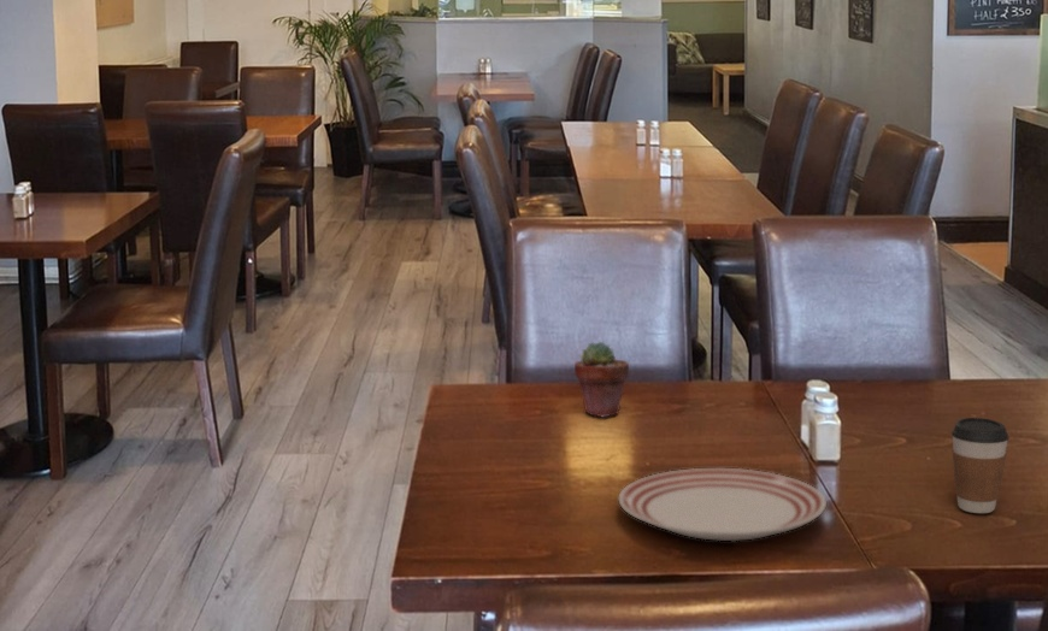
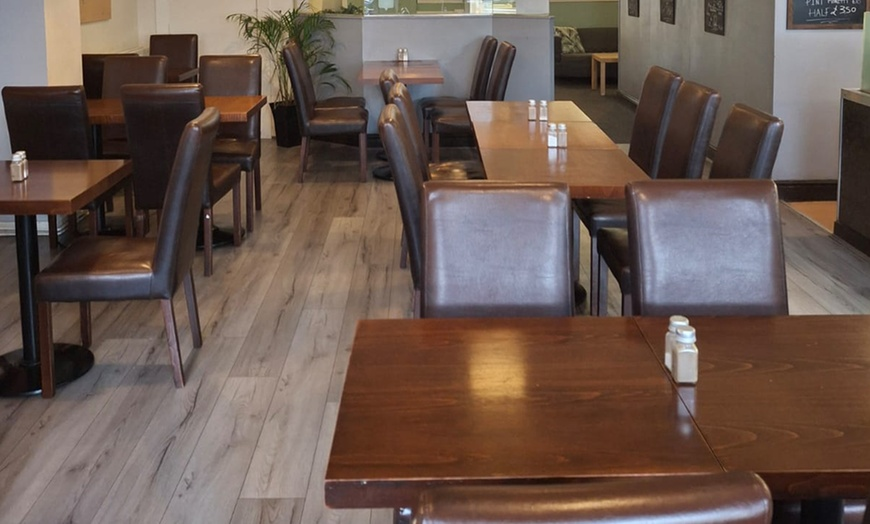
- coffee cup (978, 466)
- dinner plate (720, 506)
- potted succulent (601, 377)
